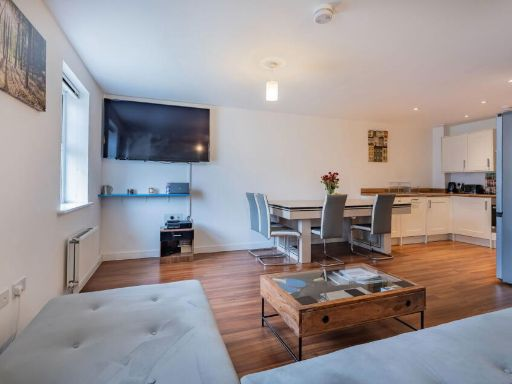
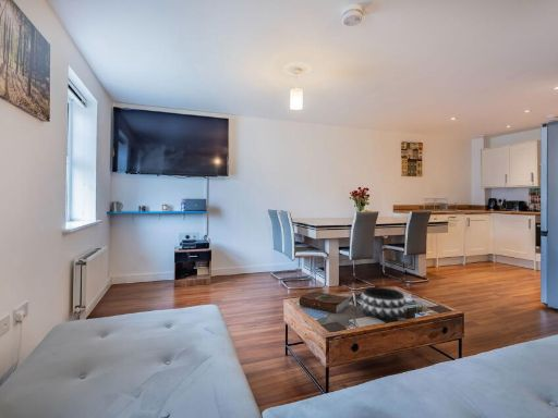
+ book (324, 299)
+ decorative bowl (383, 302)
